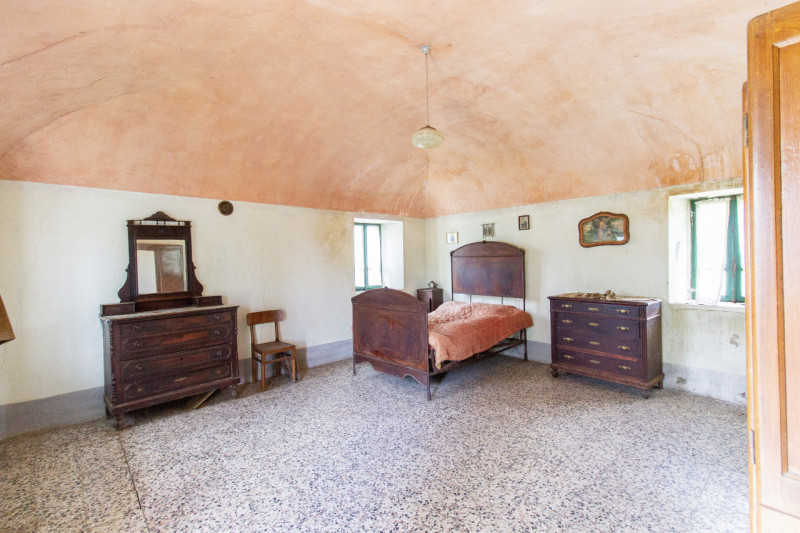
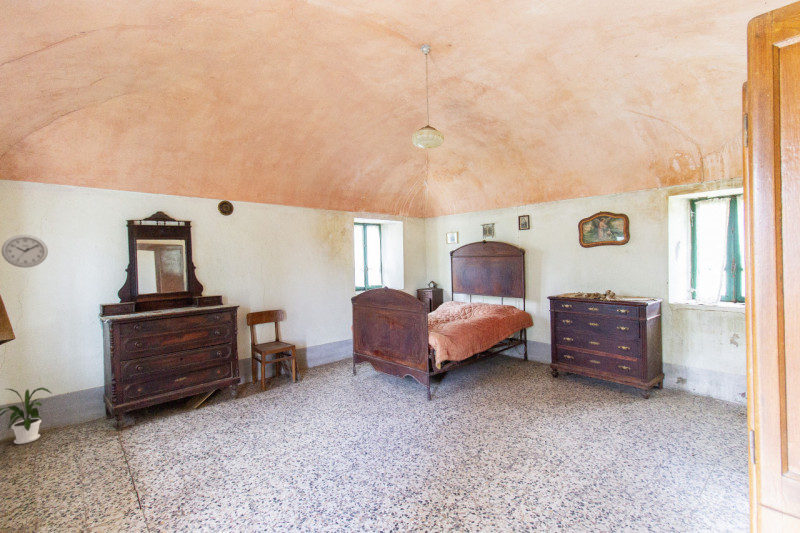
+ wall clock (25, 251)
+ house plant (23, 413)
